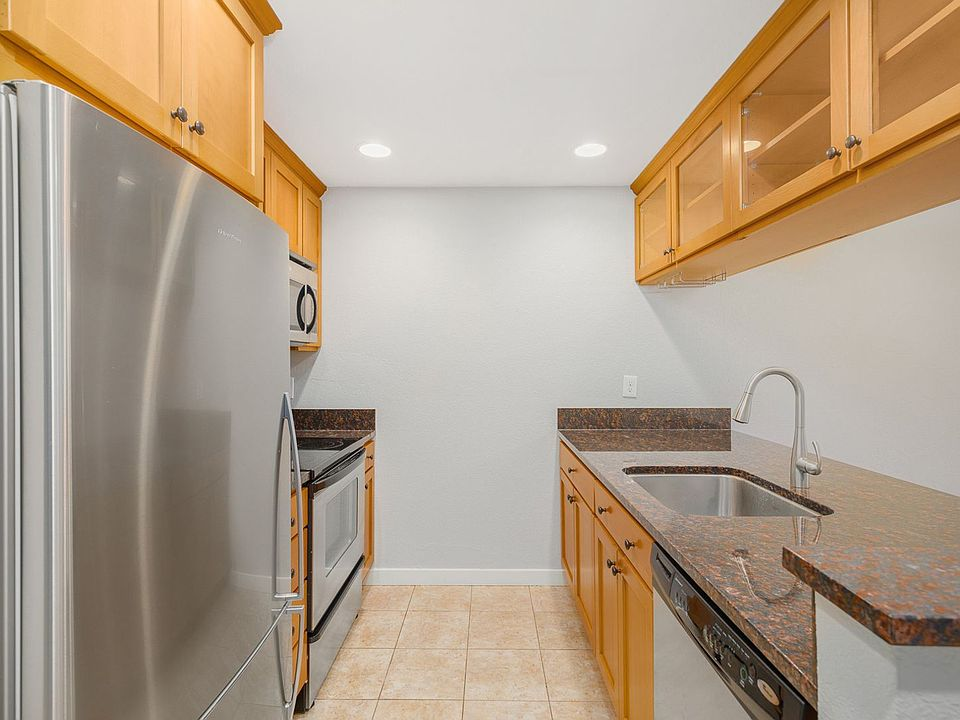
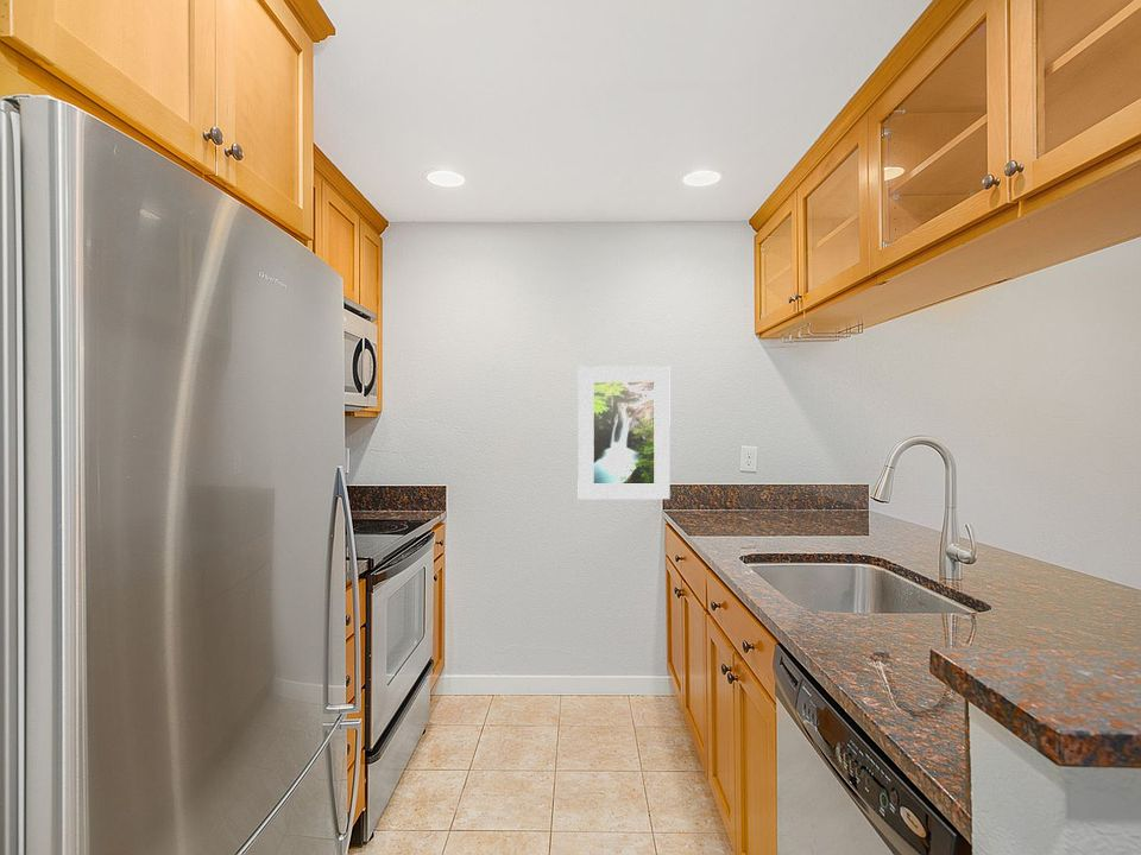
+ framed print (623, 432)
